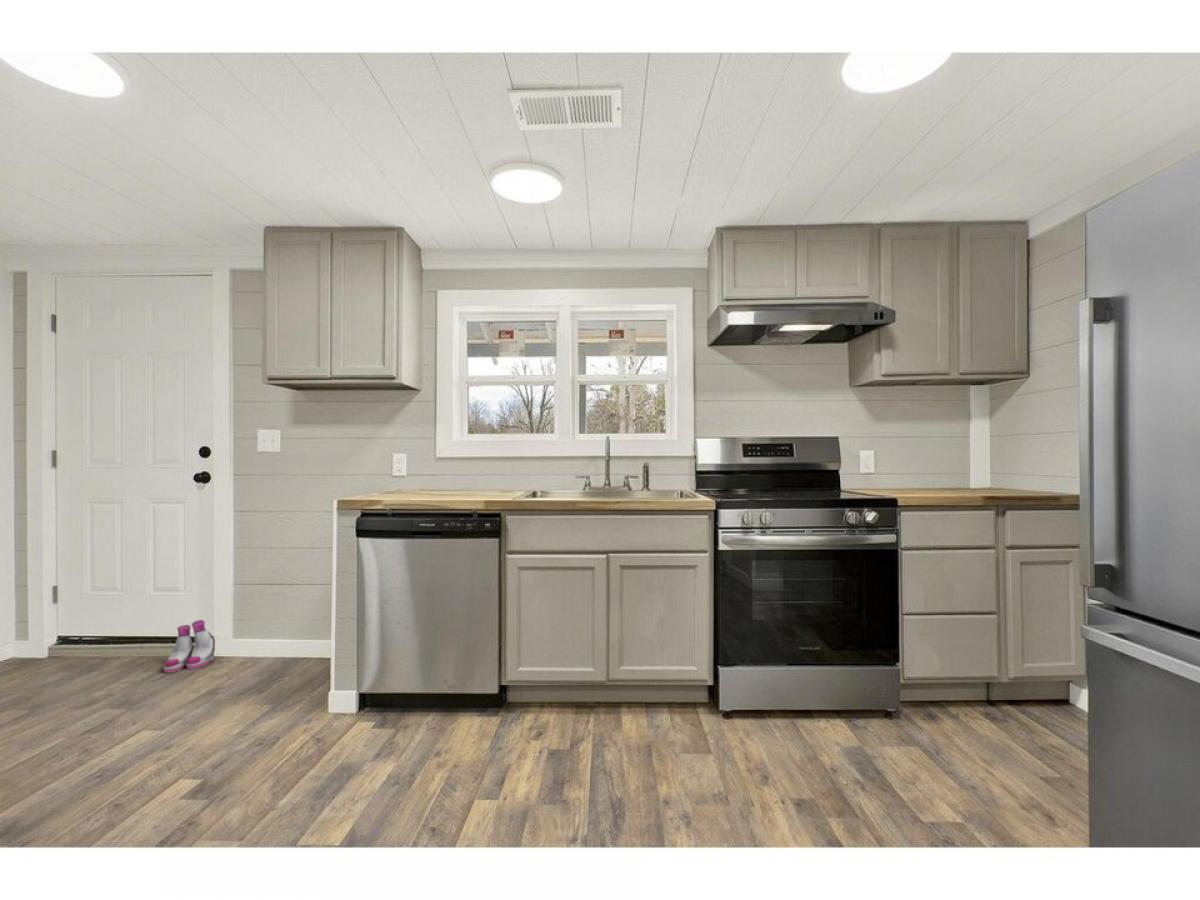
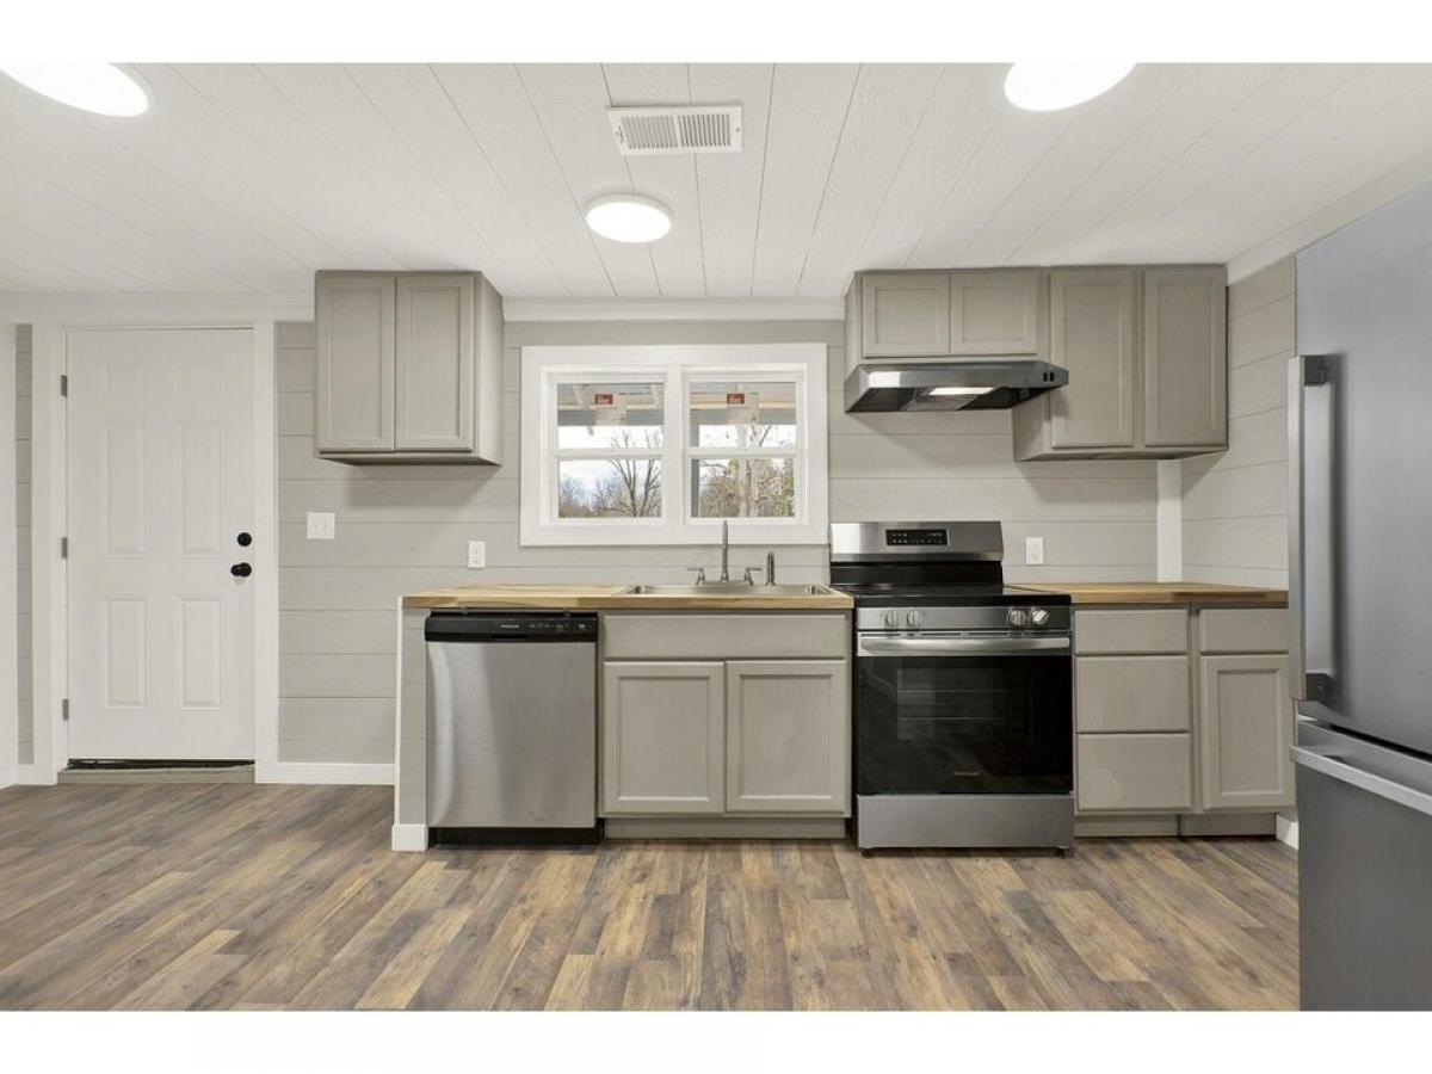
- boots (189, 643)
